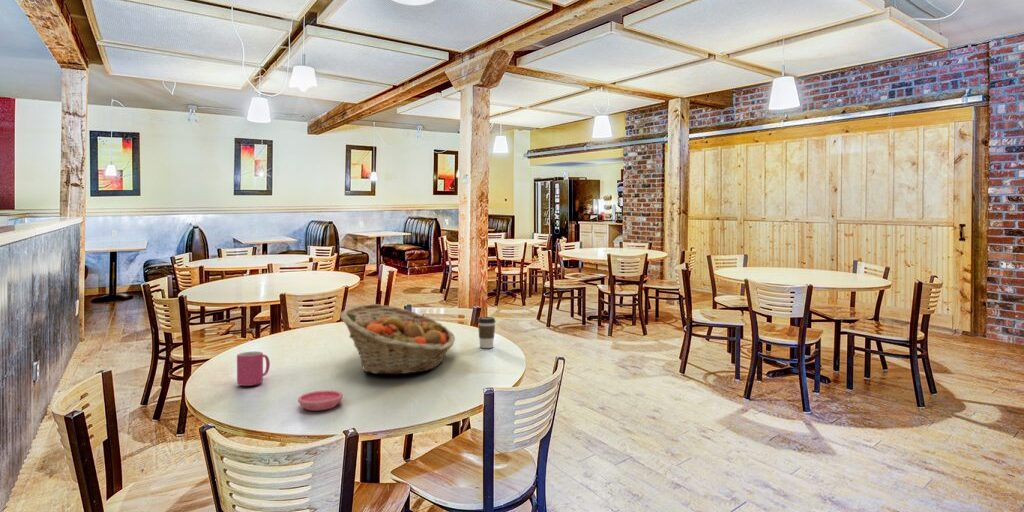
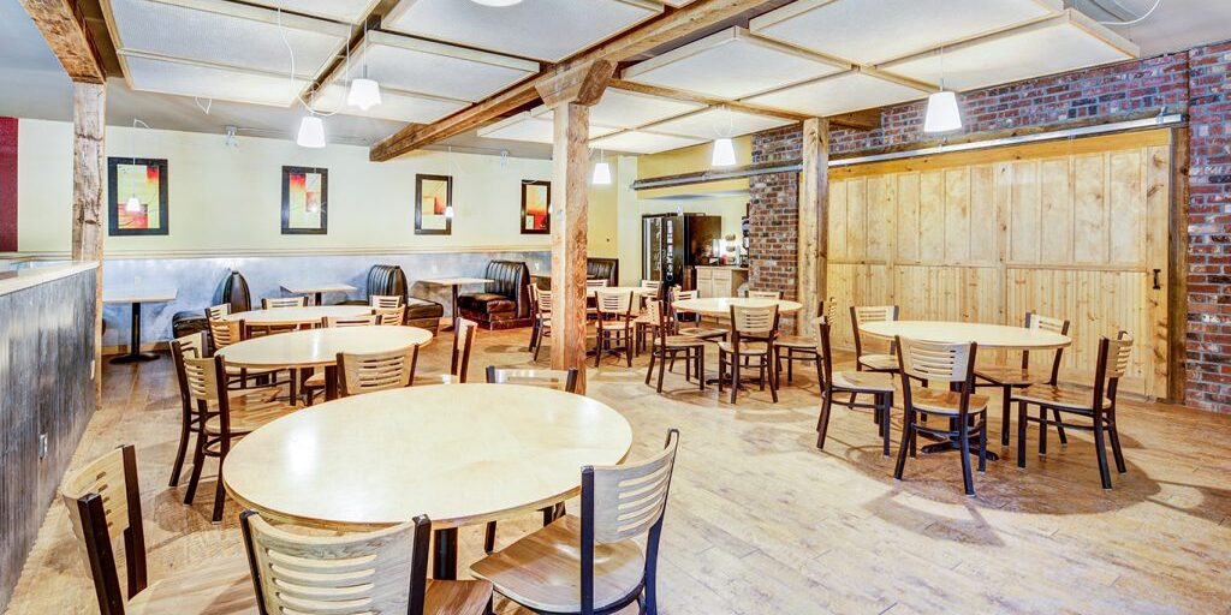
- coffee cup (486, 332)
- fruit basket (399, 335)
- mug (254, 367)
- saucer (320, 400)
